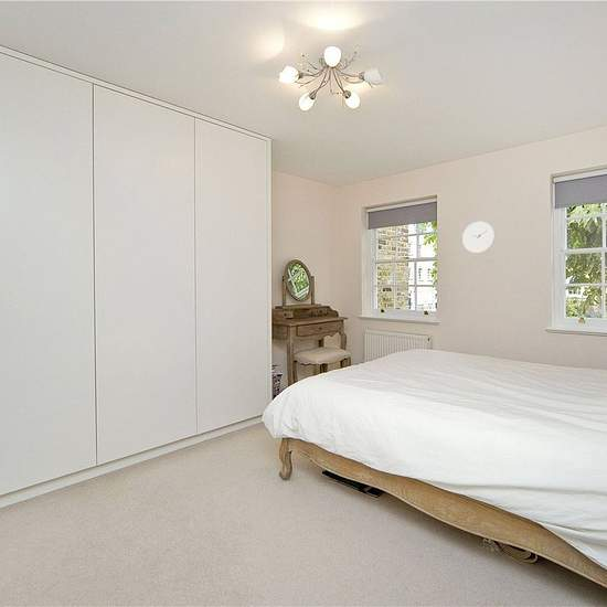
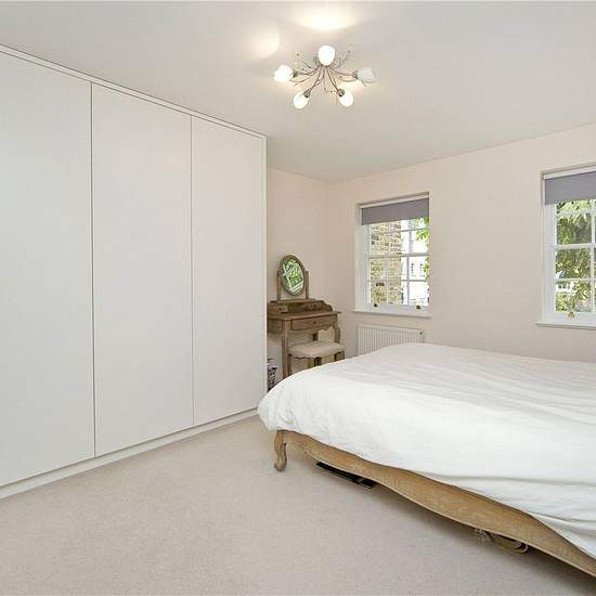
- wall clock (478, 237)
